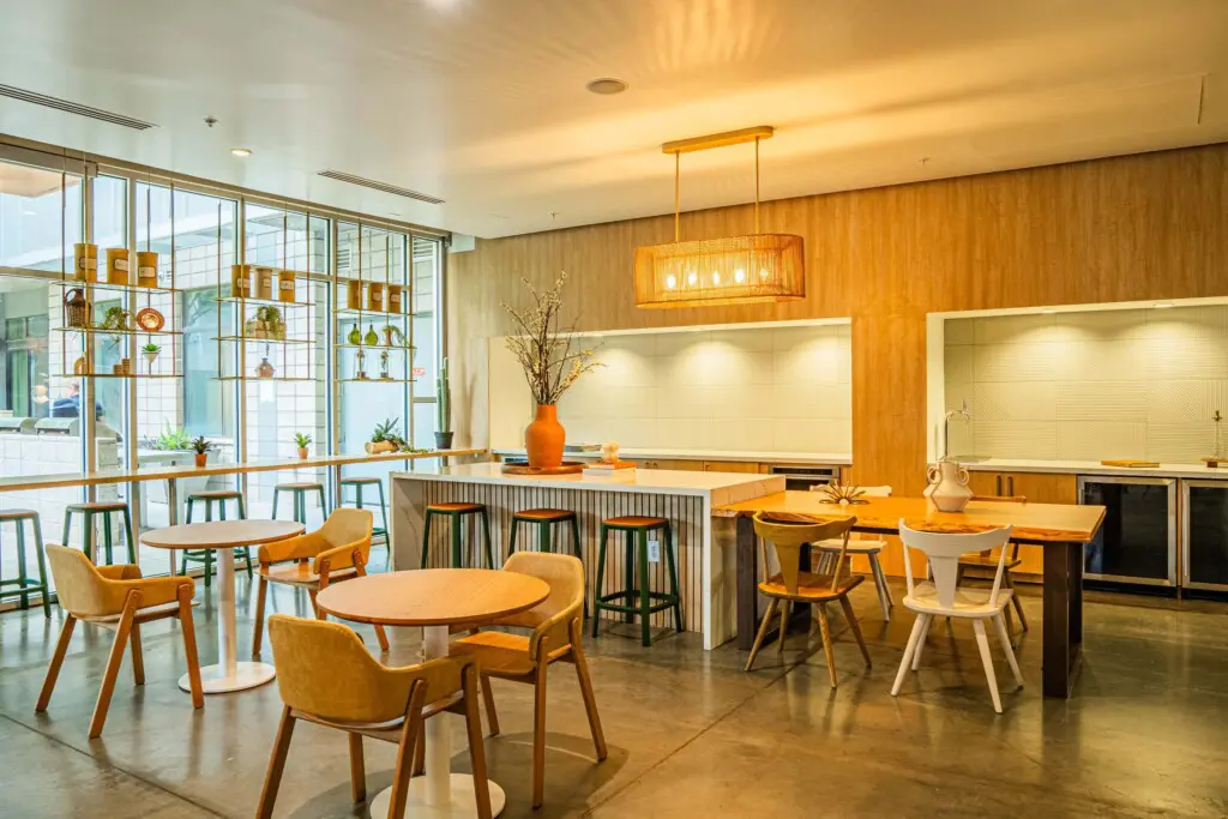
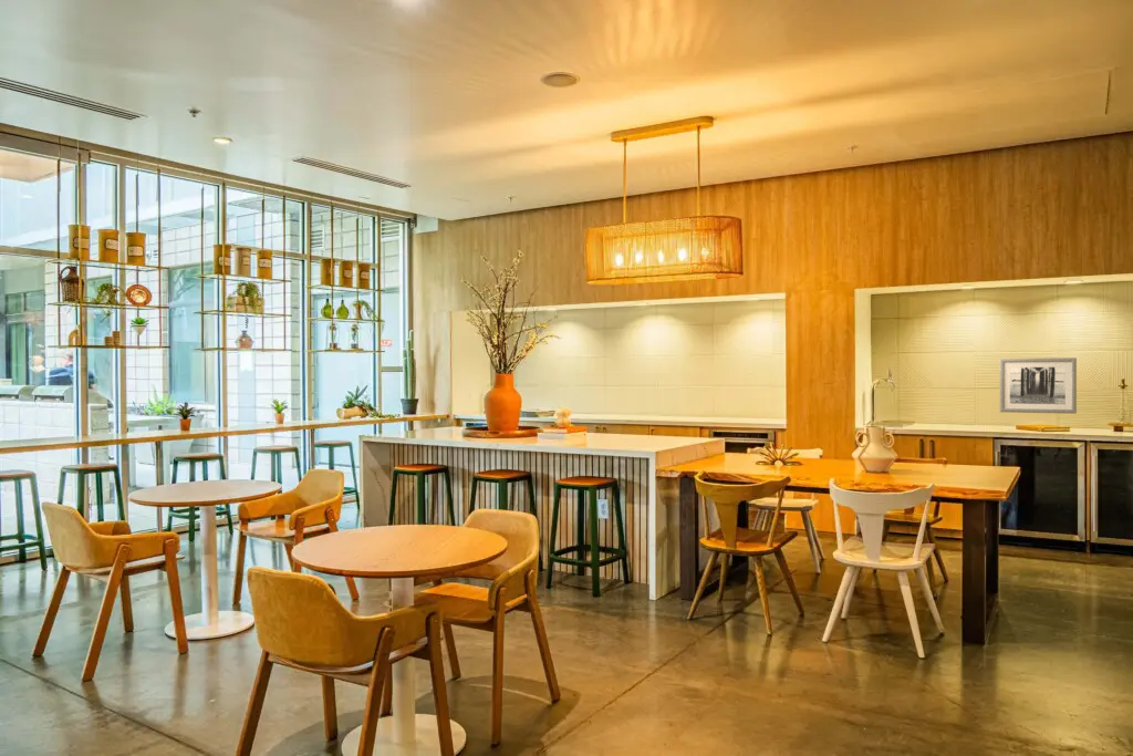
+ wall art (1037, 385)
